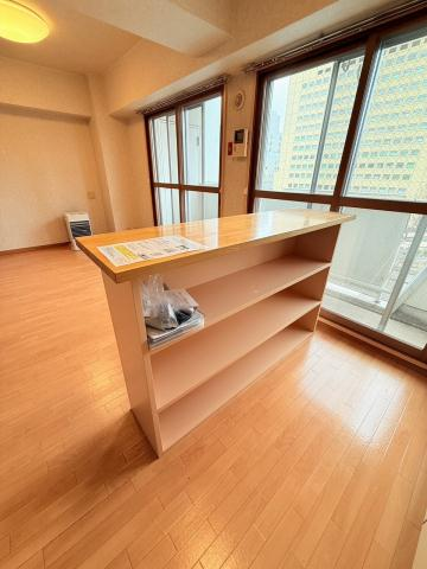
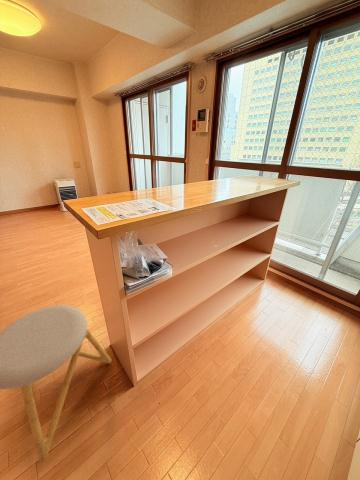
+ stool (60, 362)
